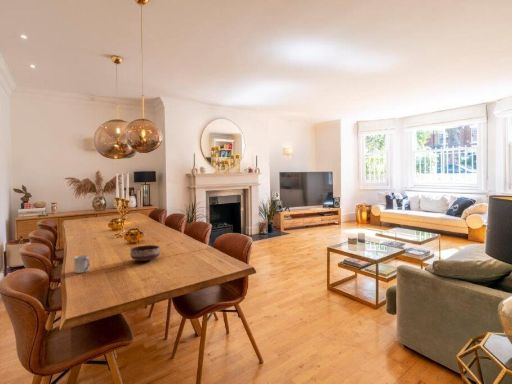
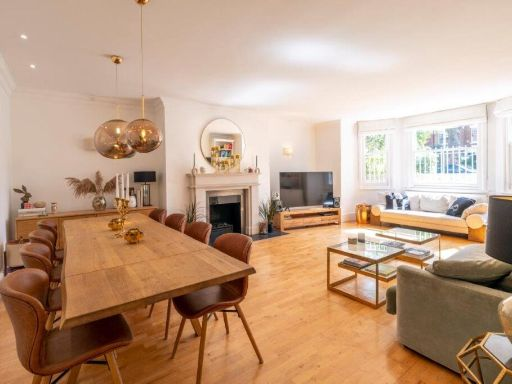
- bowl (145, 253)
- cup (83, 264)
